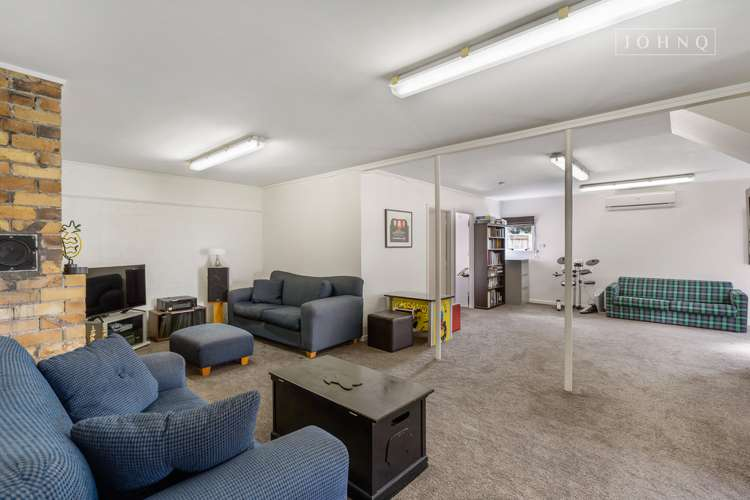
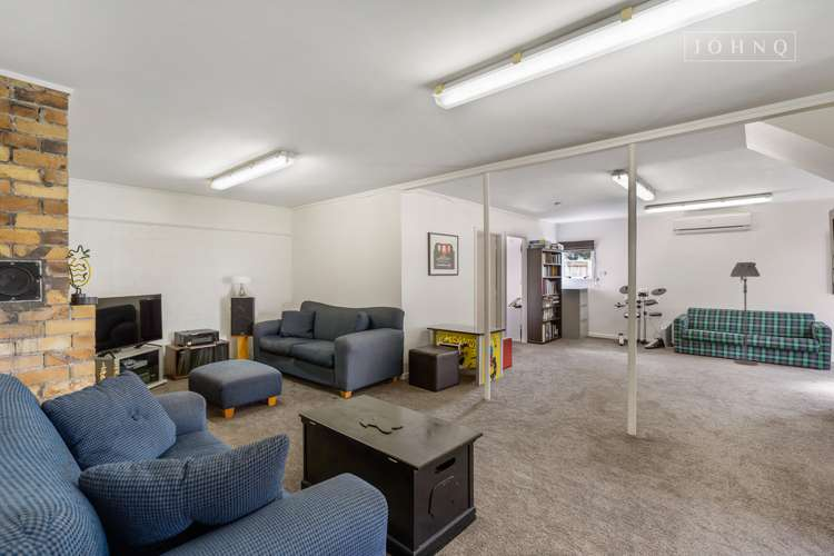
+ floor lamp (745, 312)
